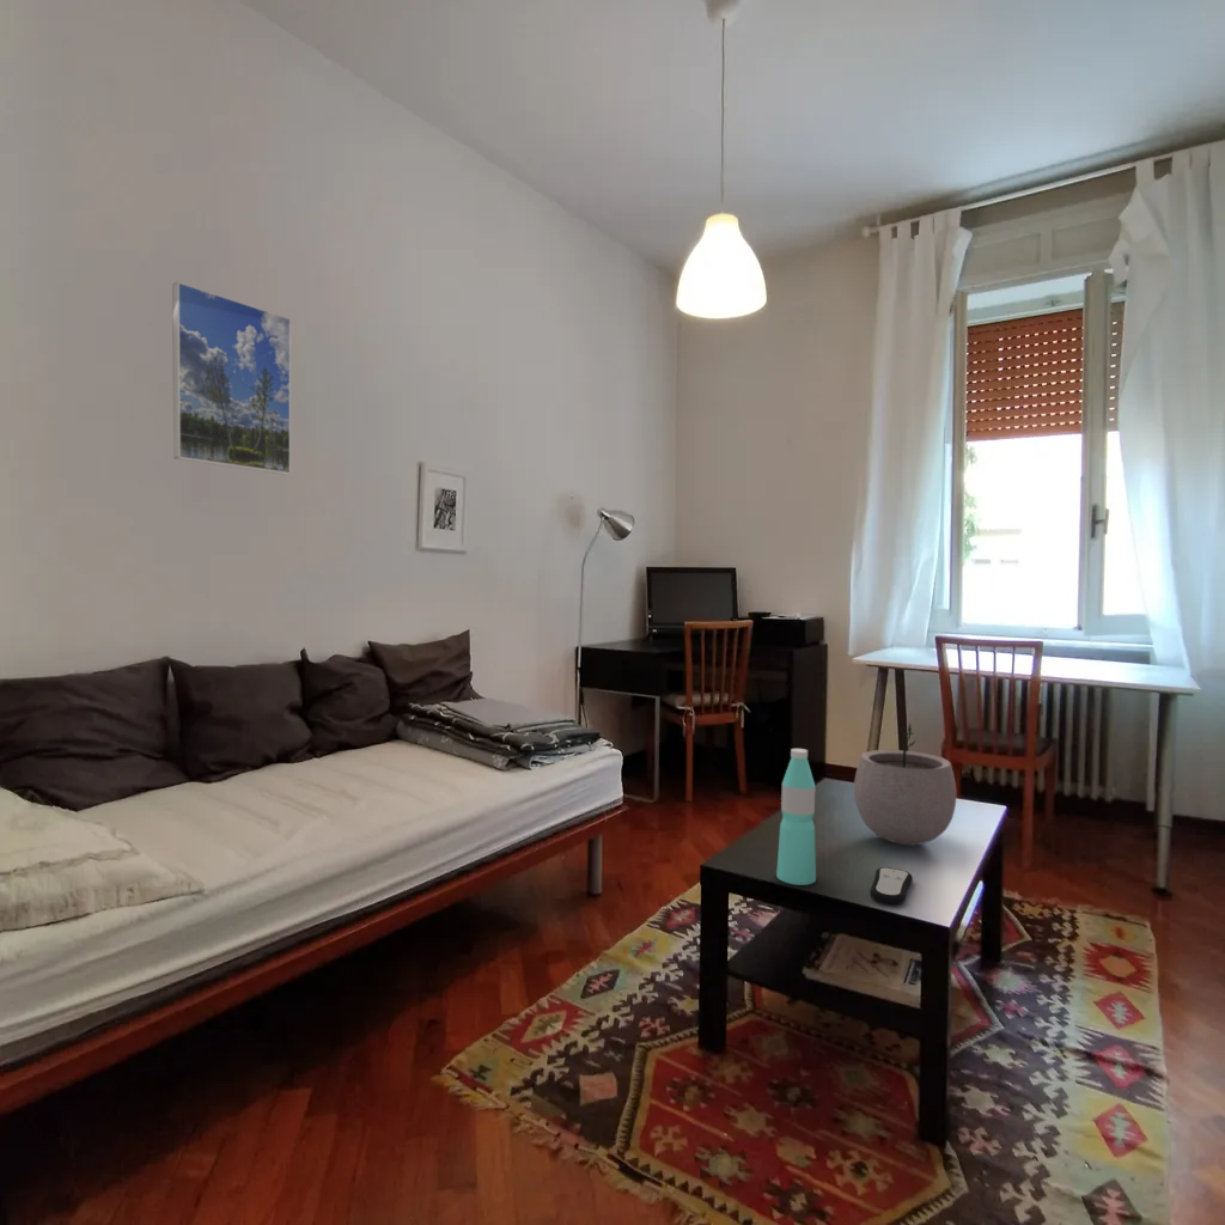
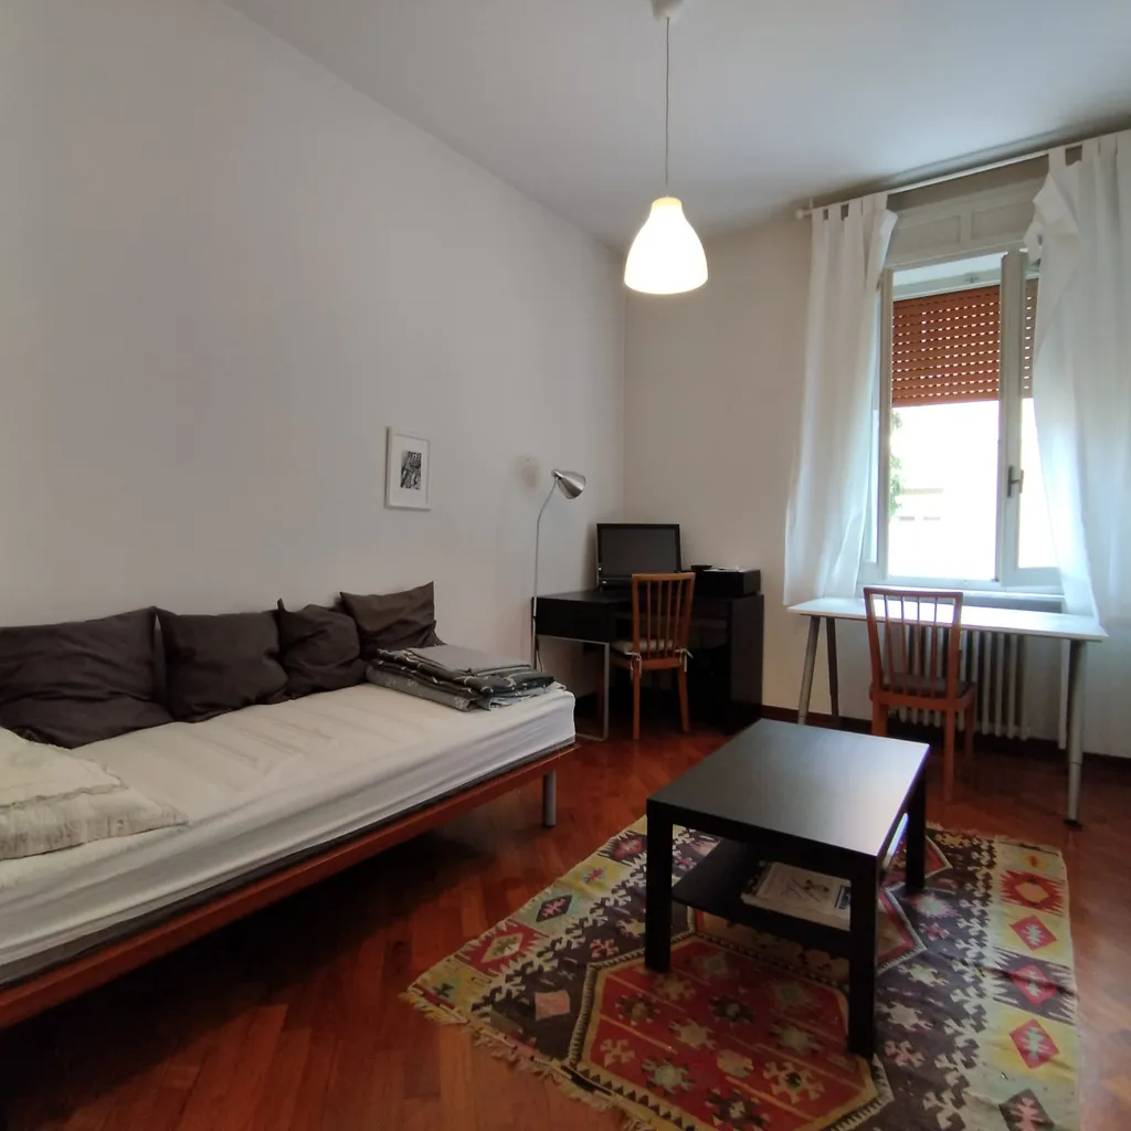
- plant pot (904, 781)
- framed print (234, 384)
- remote control (890, 884)
- water bottle (797, 813)
